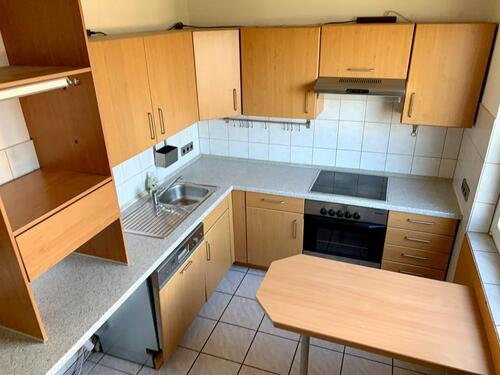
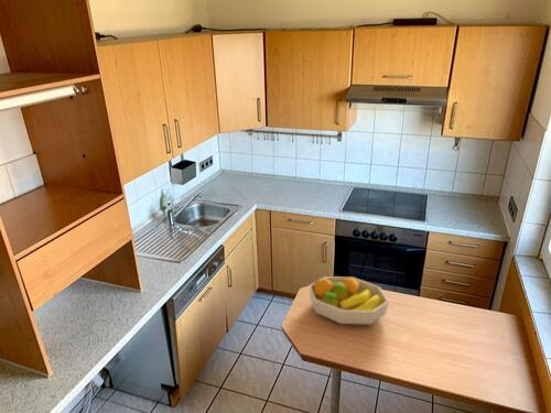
+ fruit bowl (347, 297)
